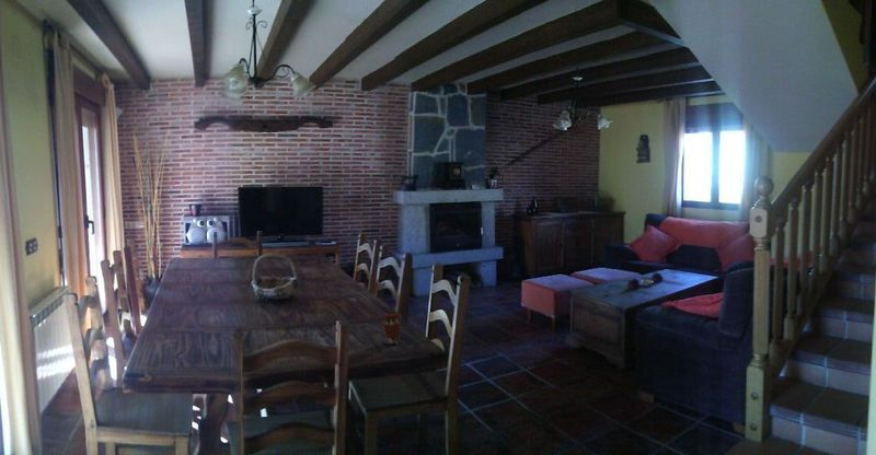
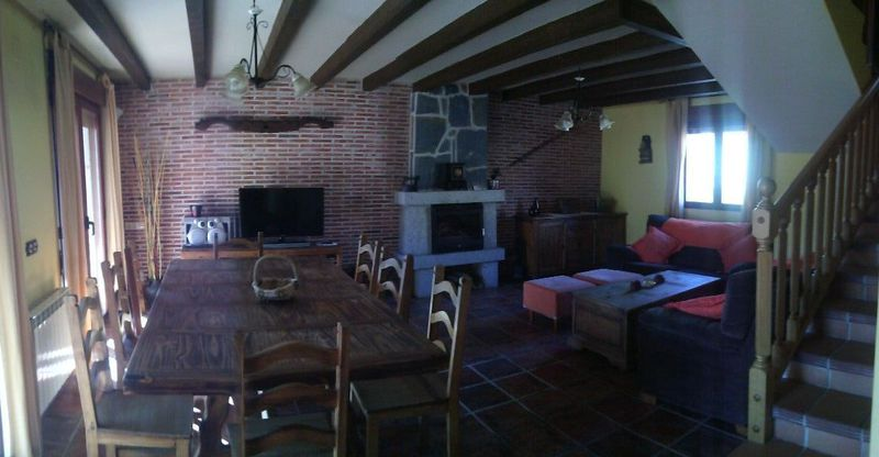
- coffee cup (392, 328)
